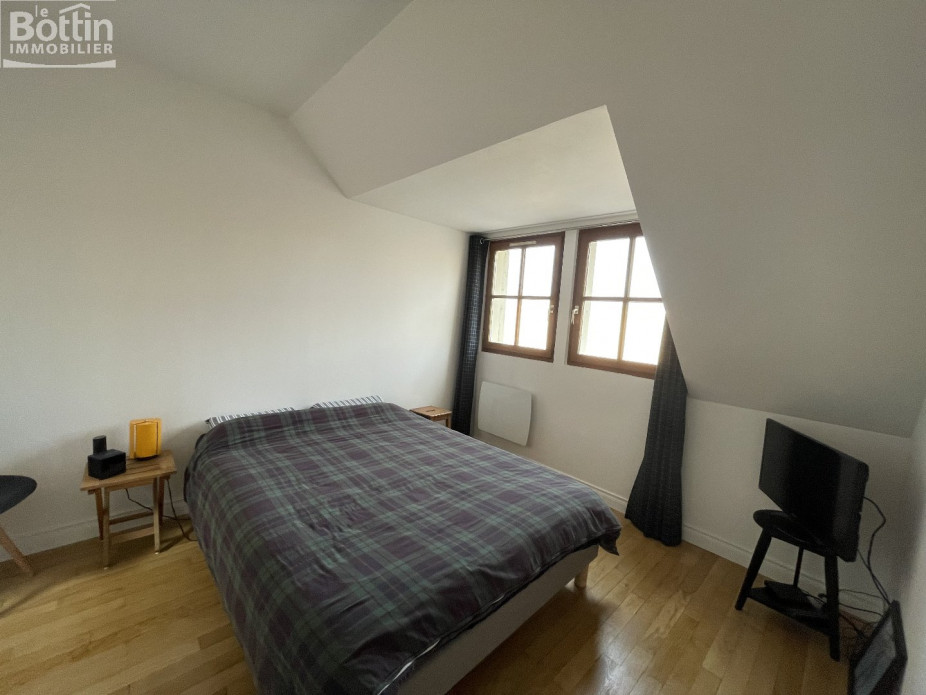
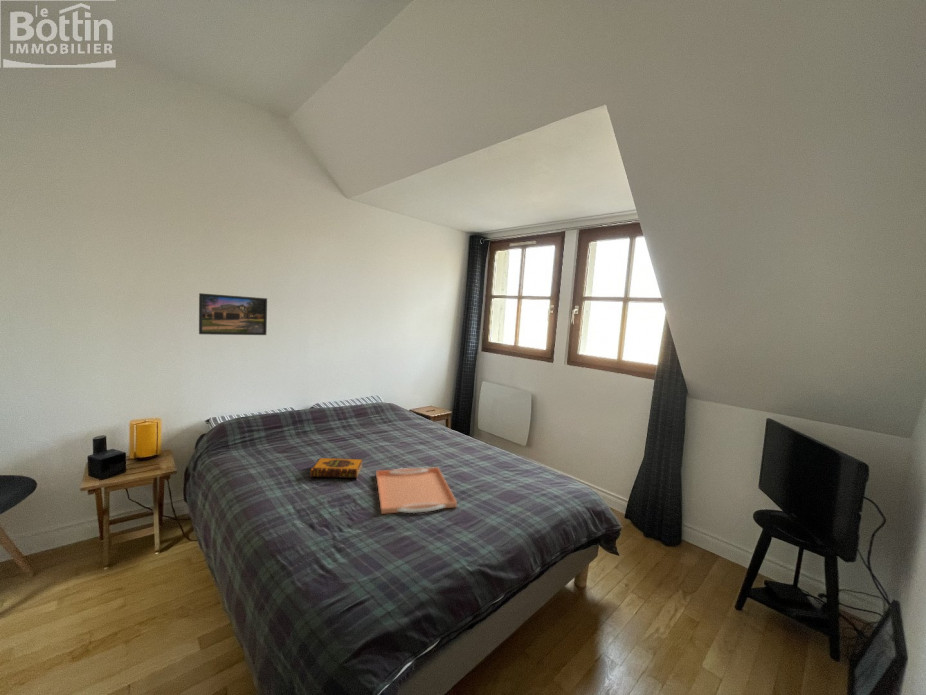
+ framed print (234, 315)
+ hardback book (337, 468)
+ serving tray (413, 487)
